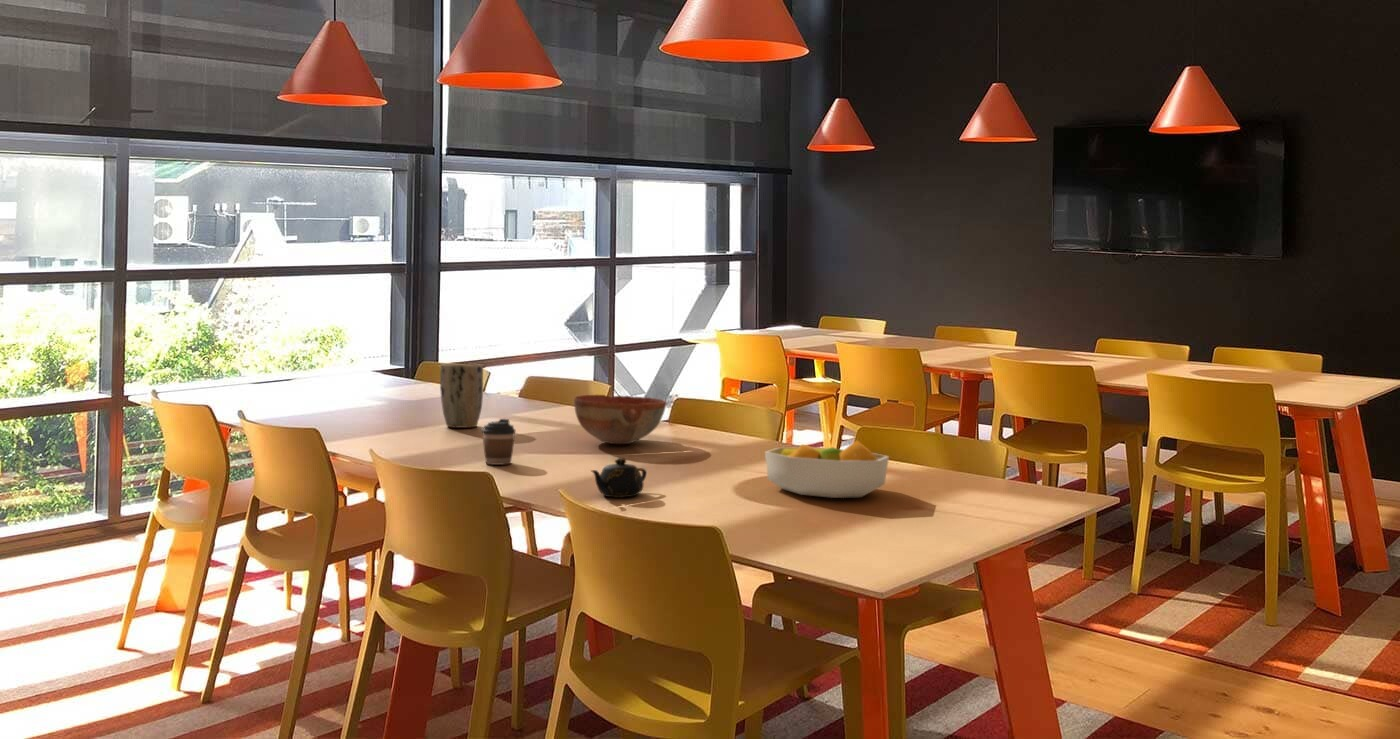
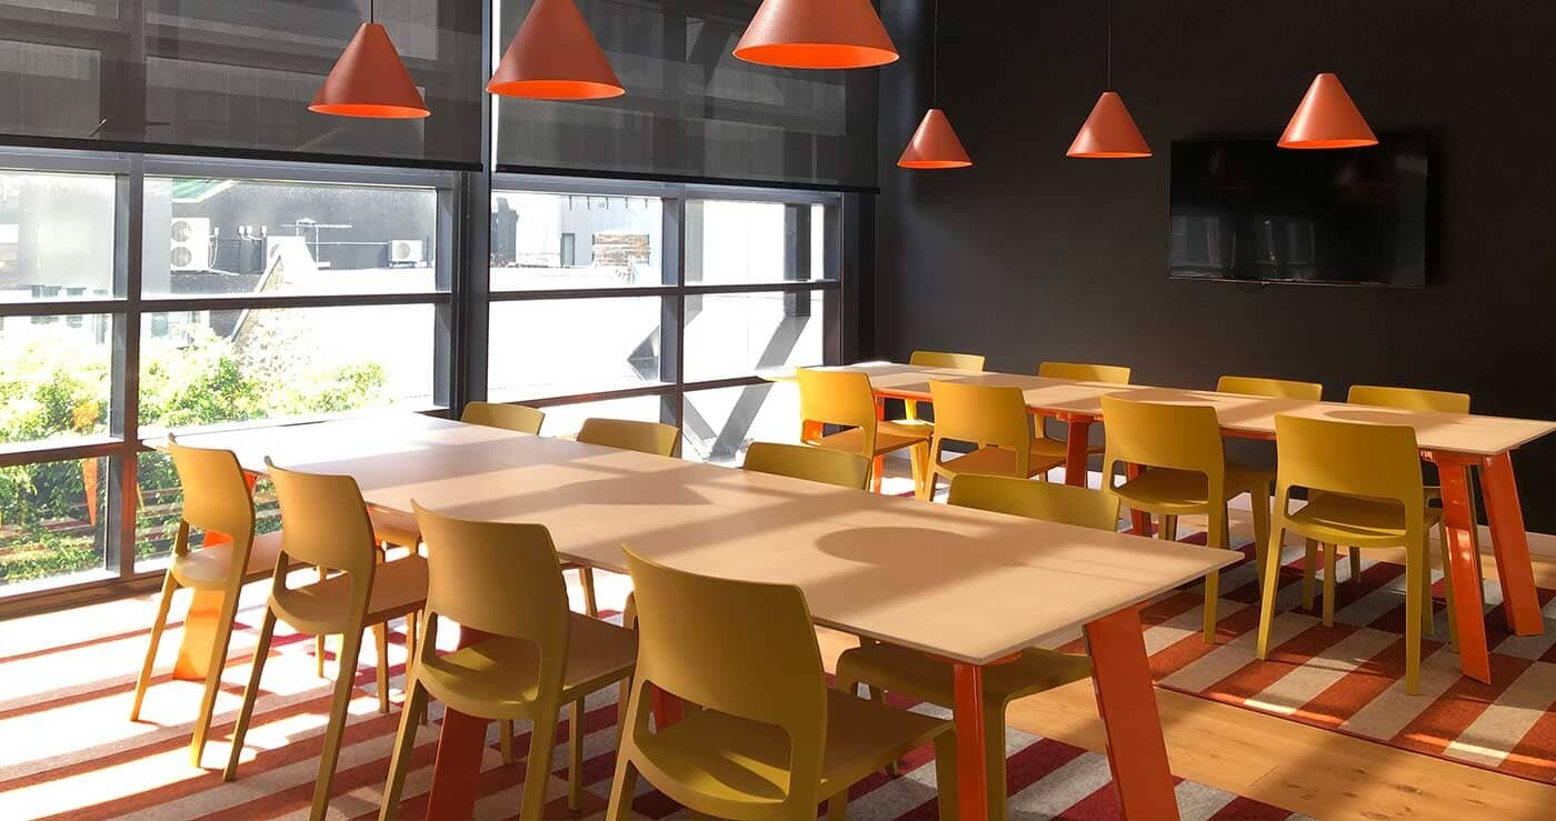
- coffee cup (498, 441)
- fruit bowl (825, 464)
- bowl (619, 420)
- plant pot (461, 395)
- teapot (618, 477)
